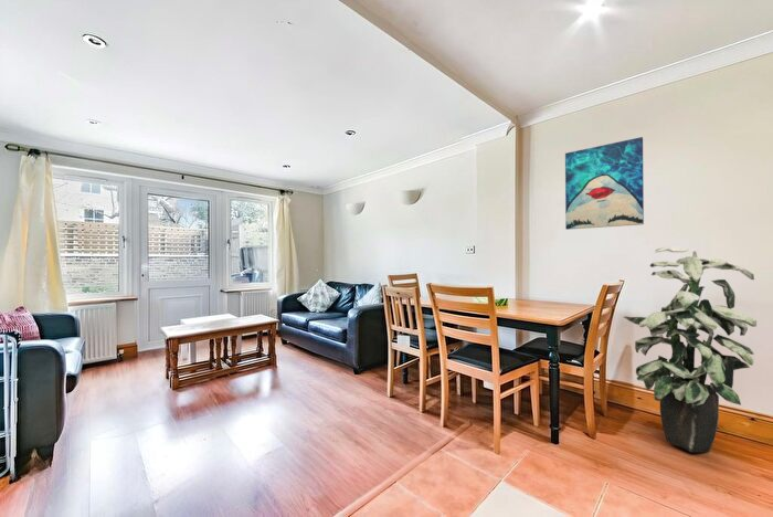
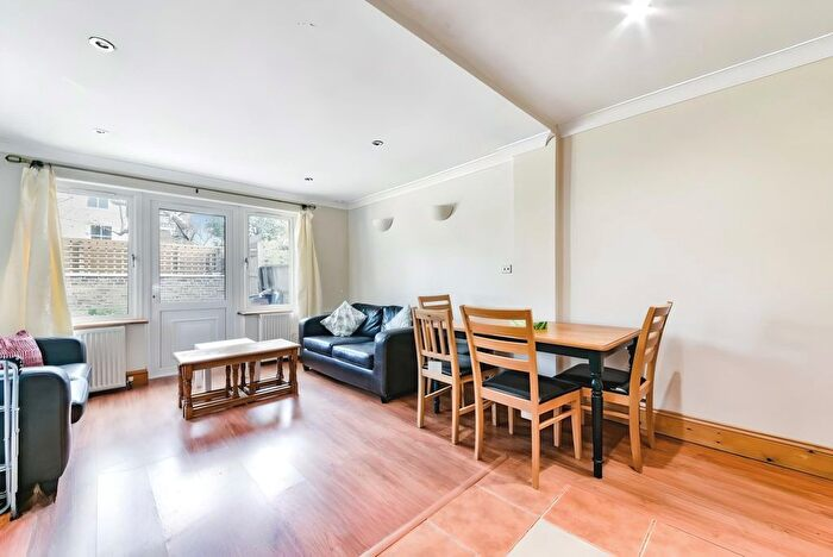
- wall art (602, 186)
- indoor plant (684, 345)
